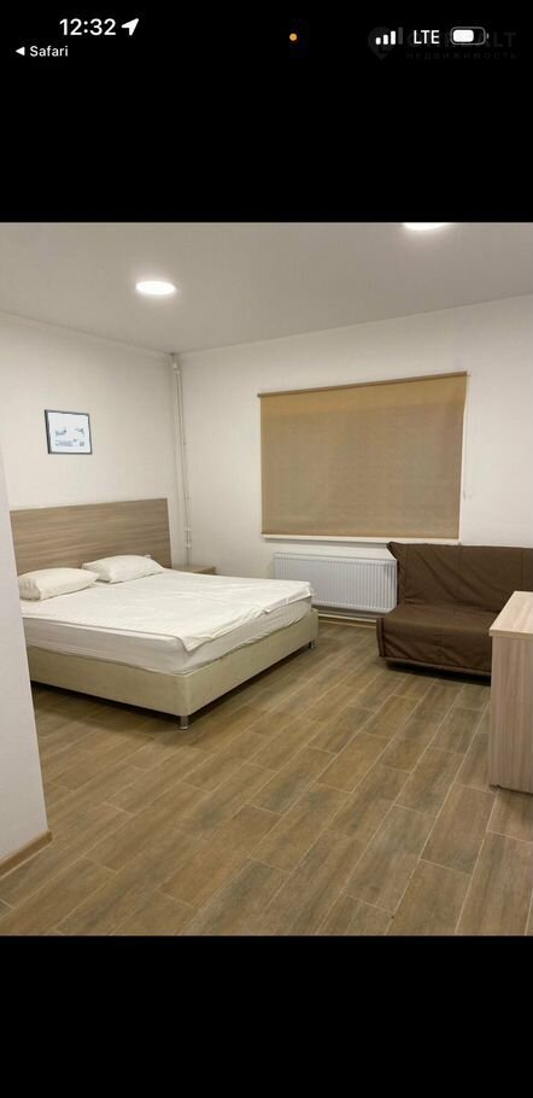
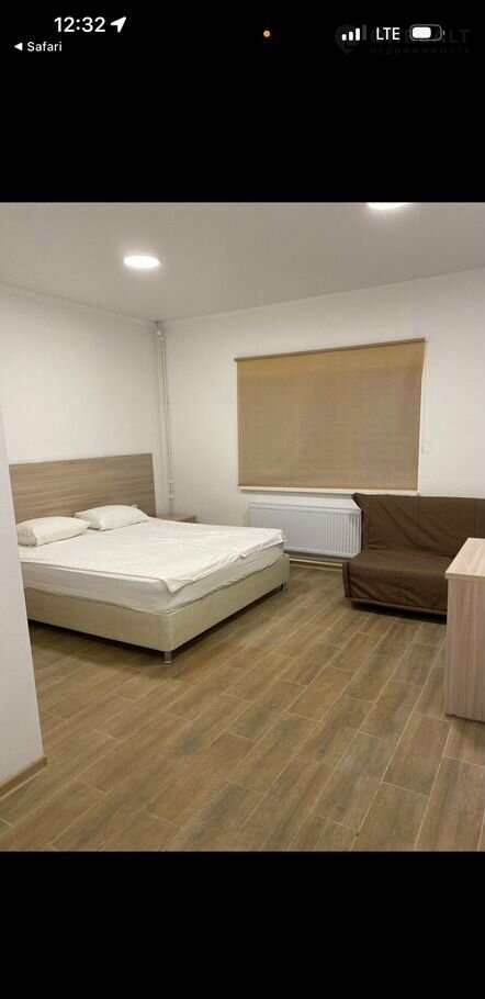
- picture frame (69, 433)
